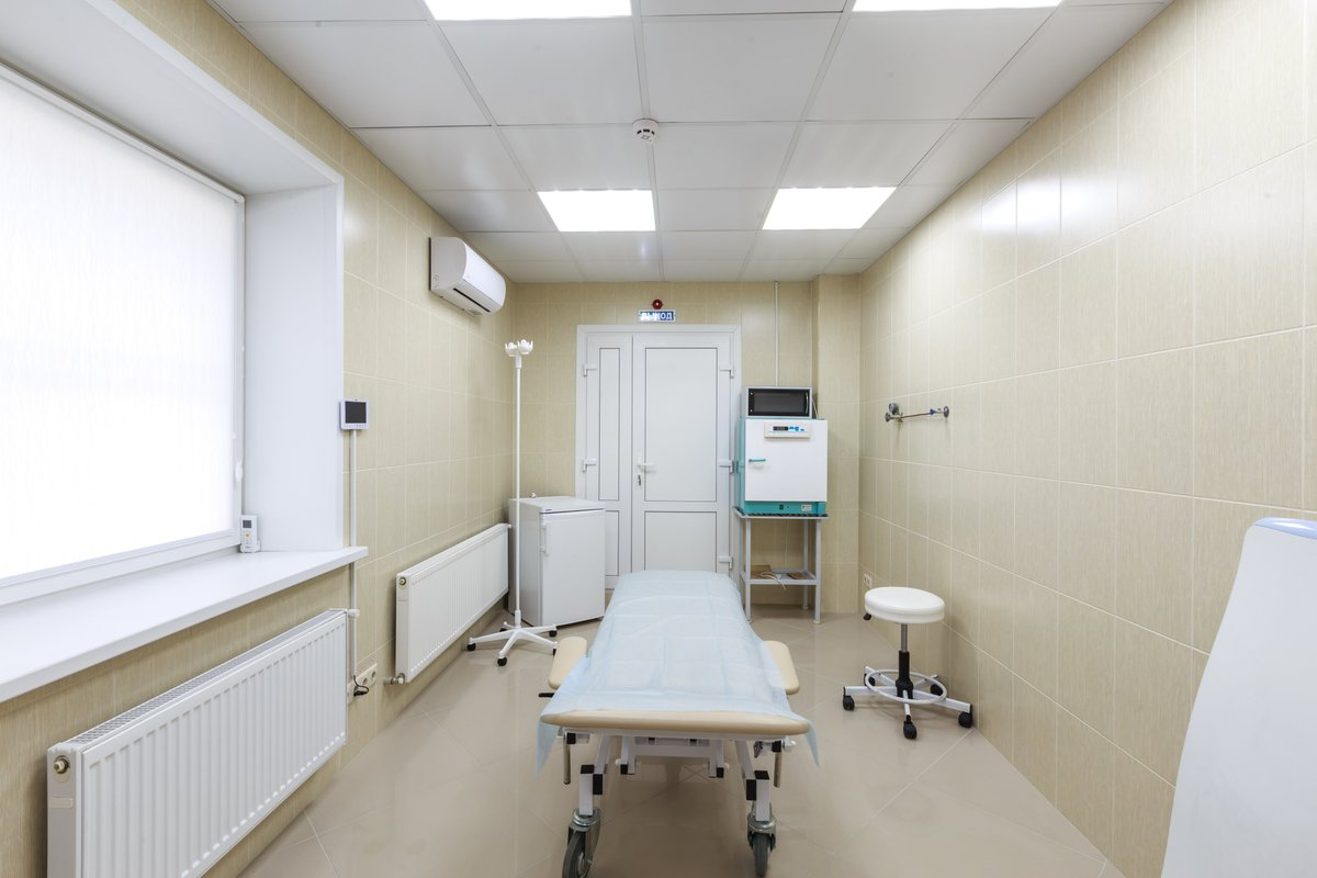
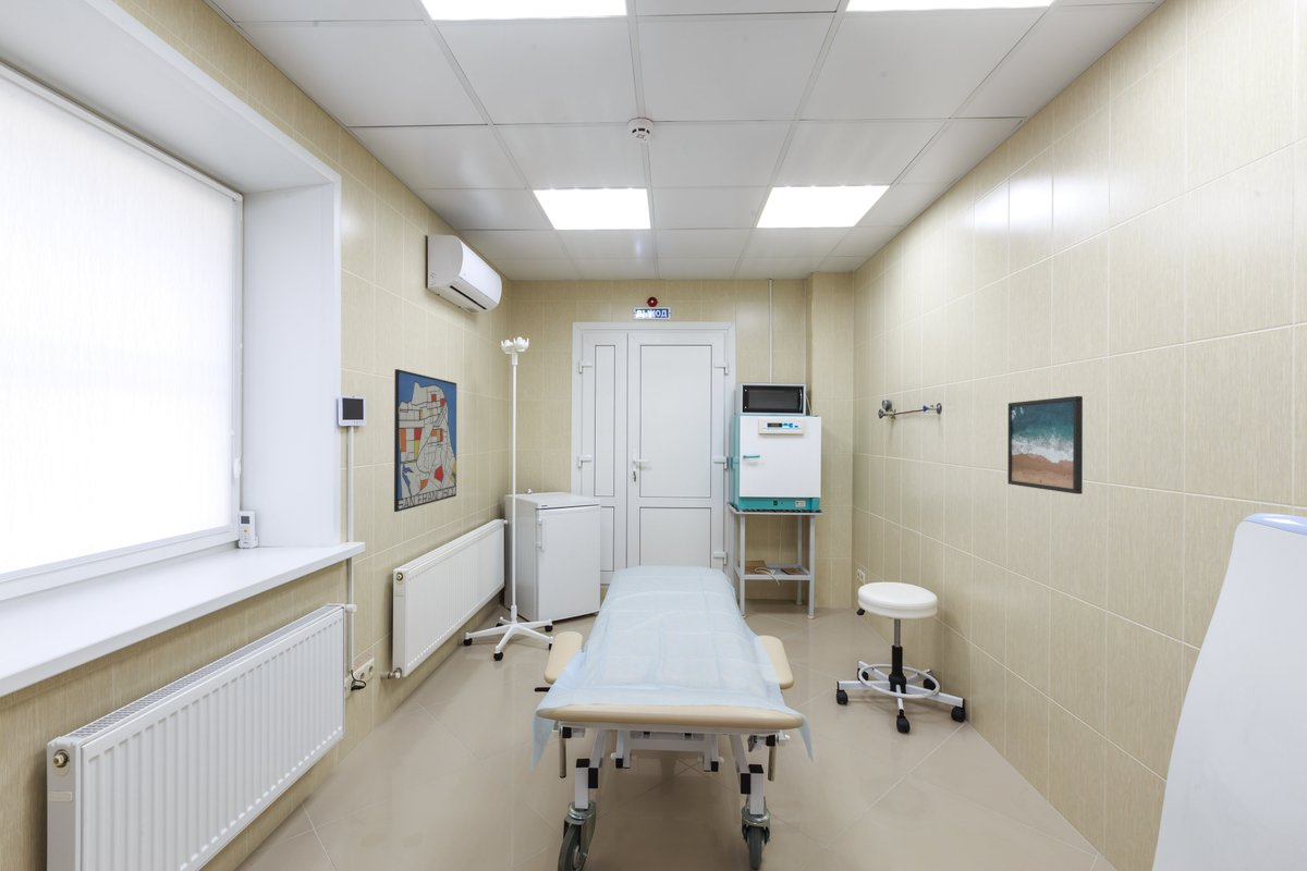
+ wall art (429, 440)
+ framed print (1041, 444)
